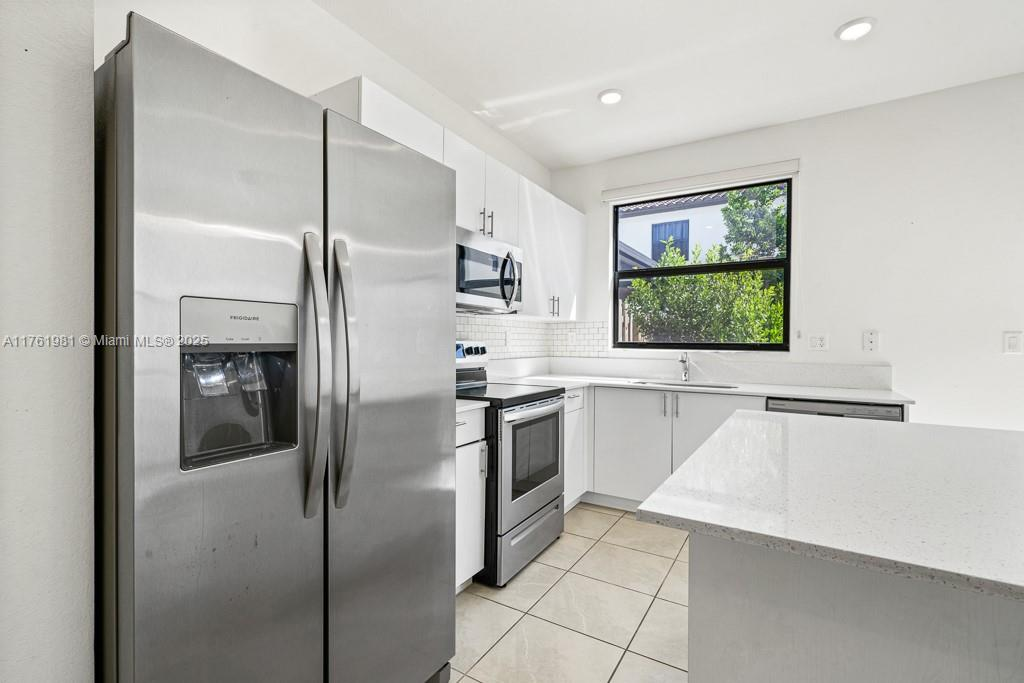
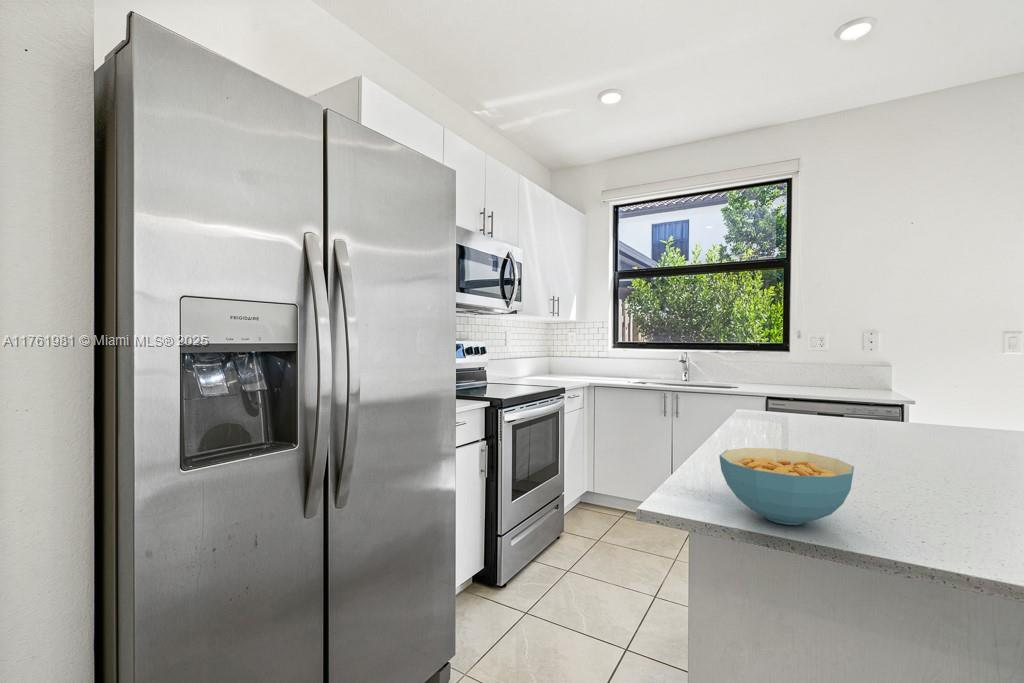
+ cereal bowl (783, 489)
